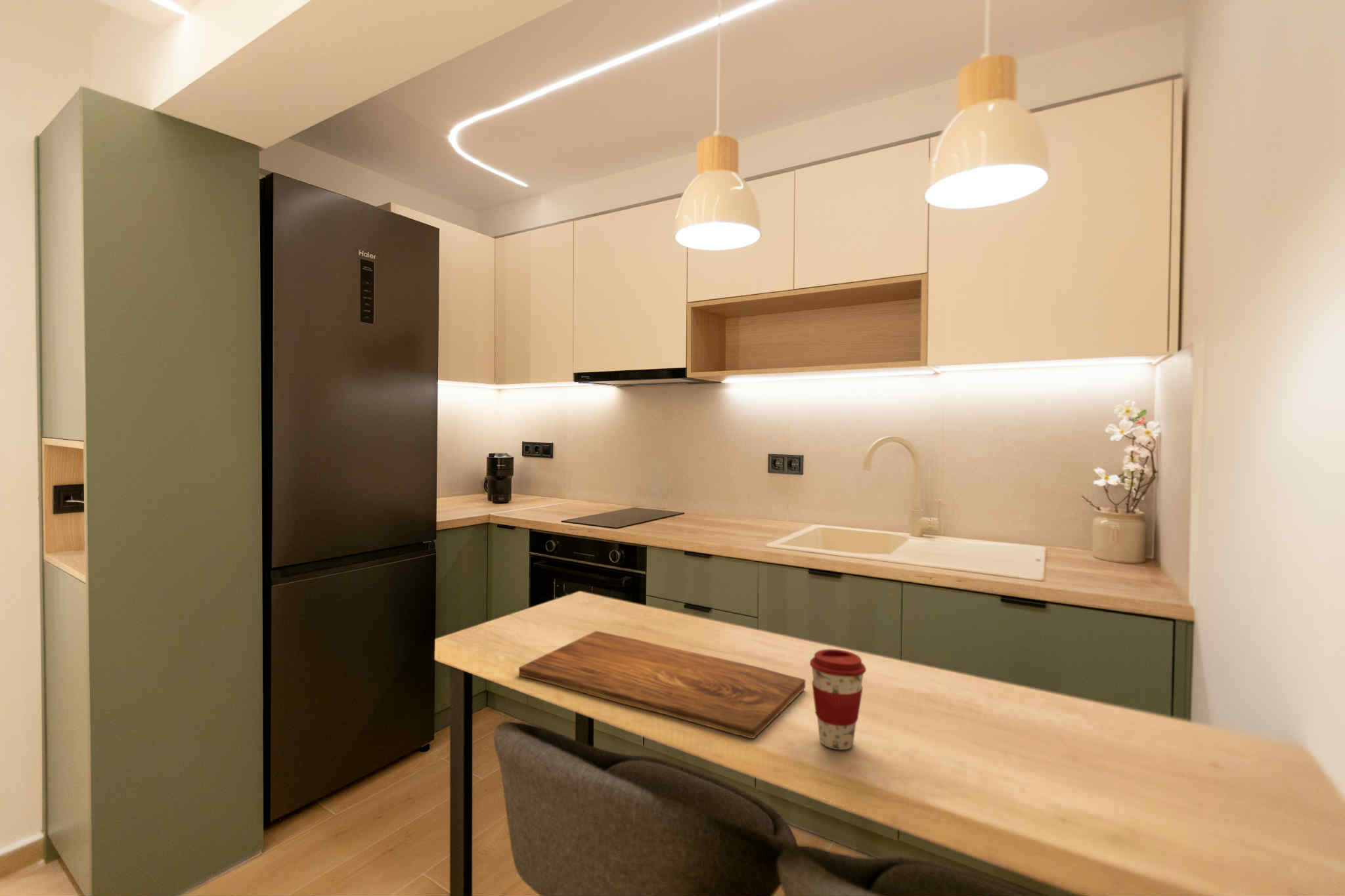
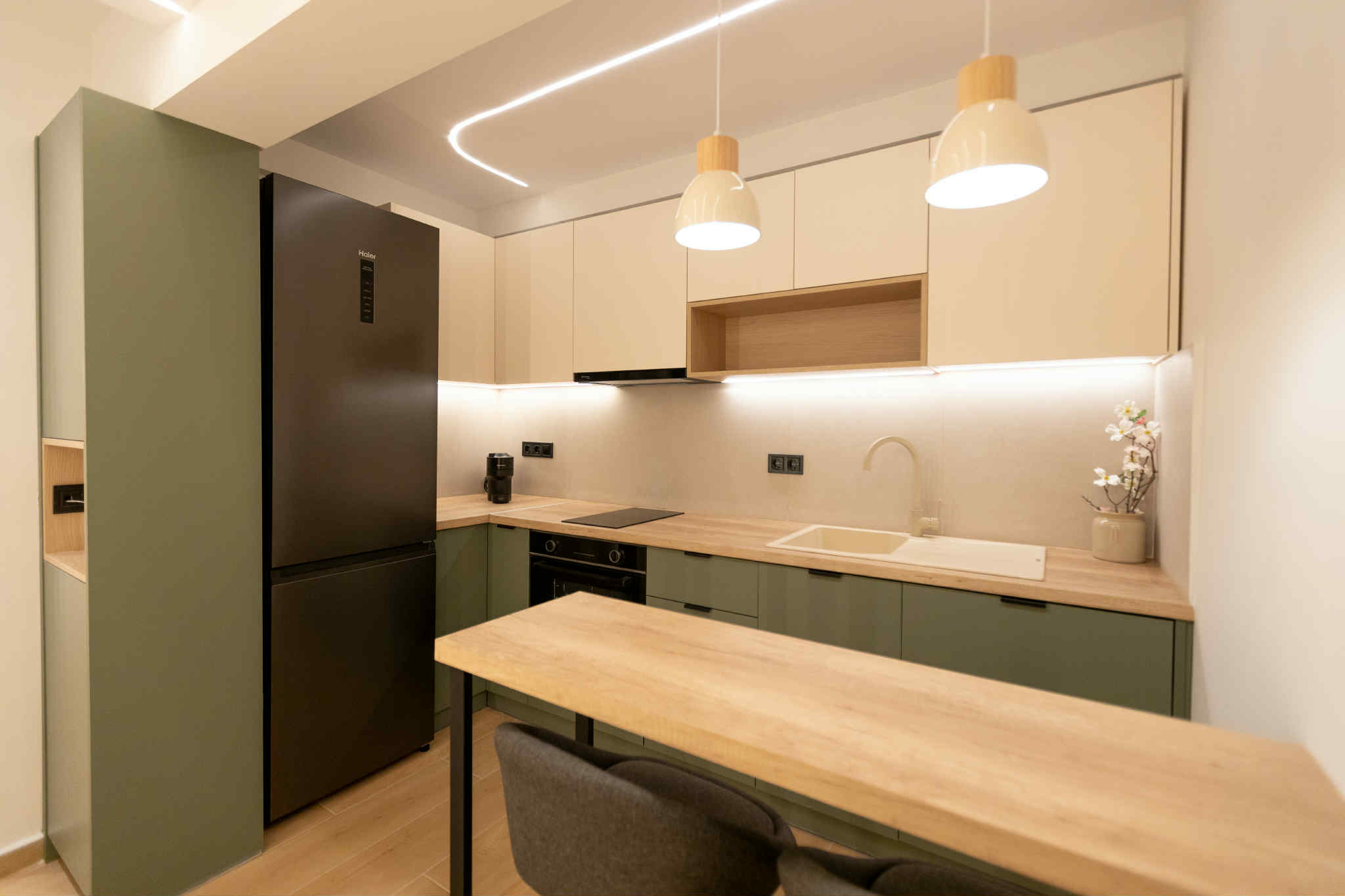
- cutting board (660, 675)
- coffee cup (837, 698)
